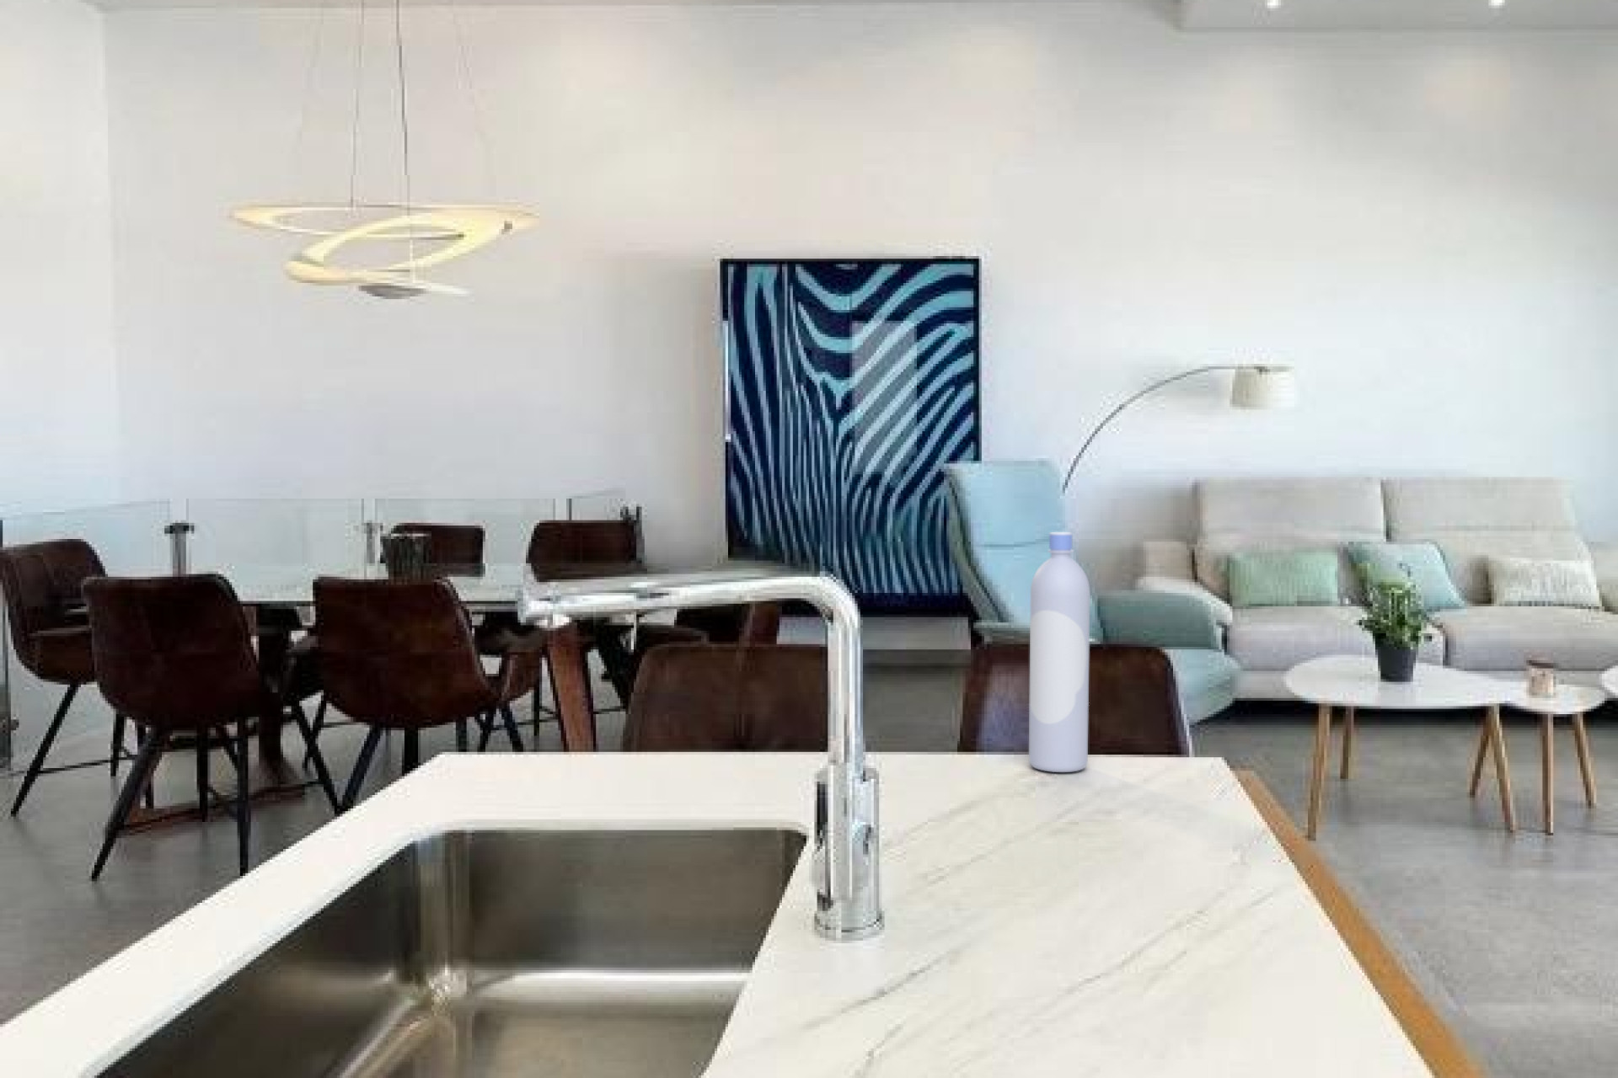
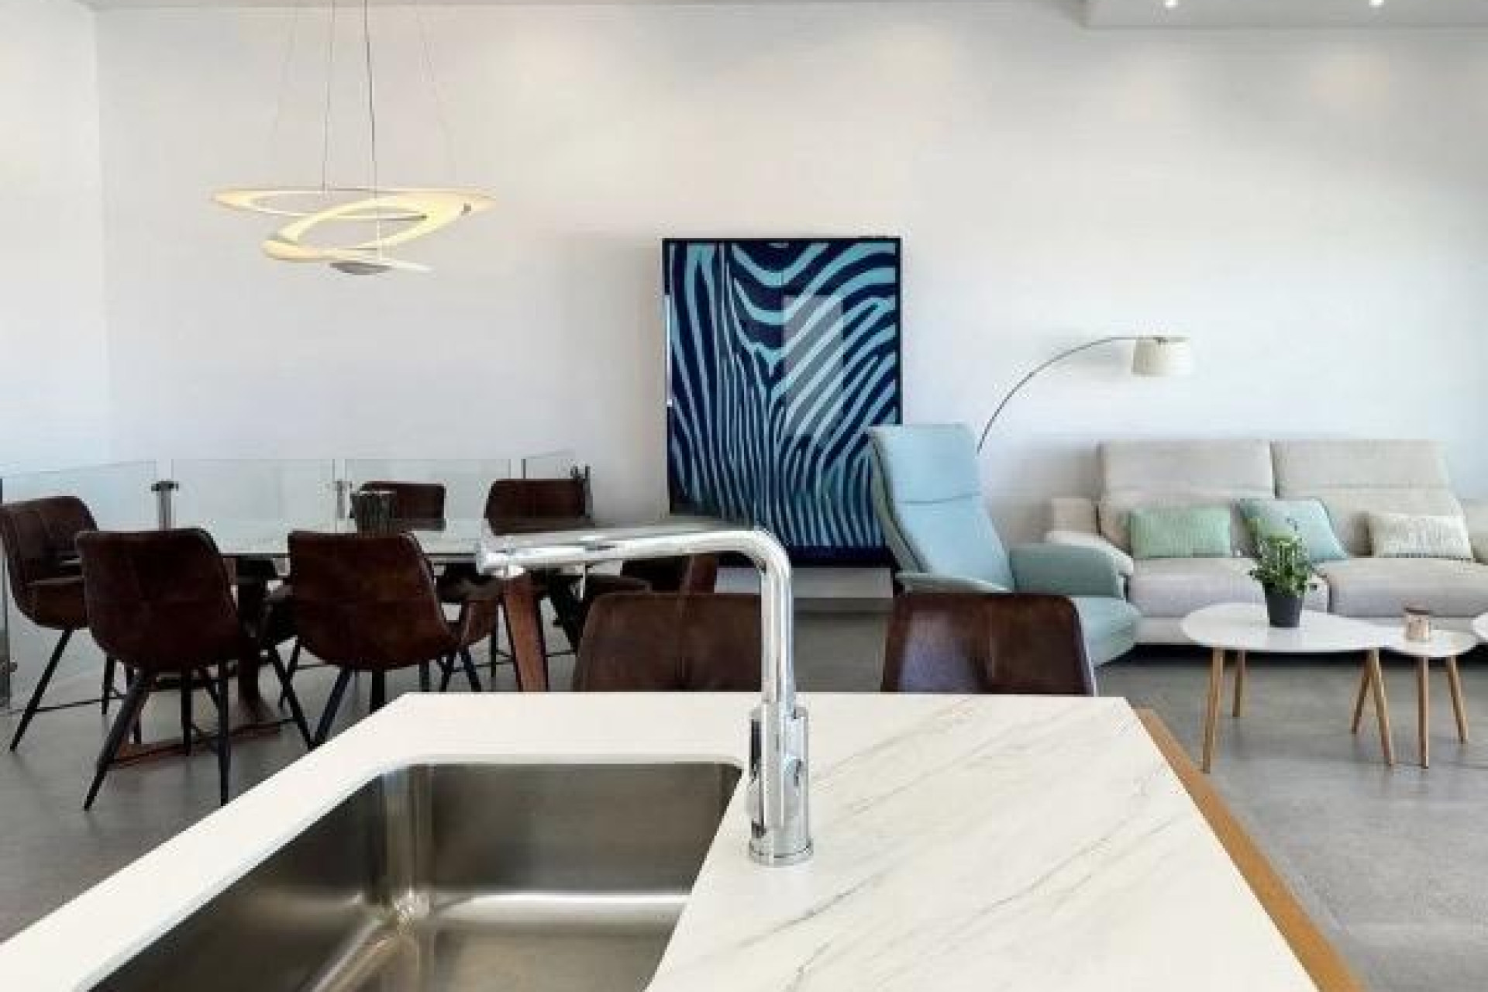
- bottle (1059, 650)
